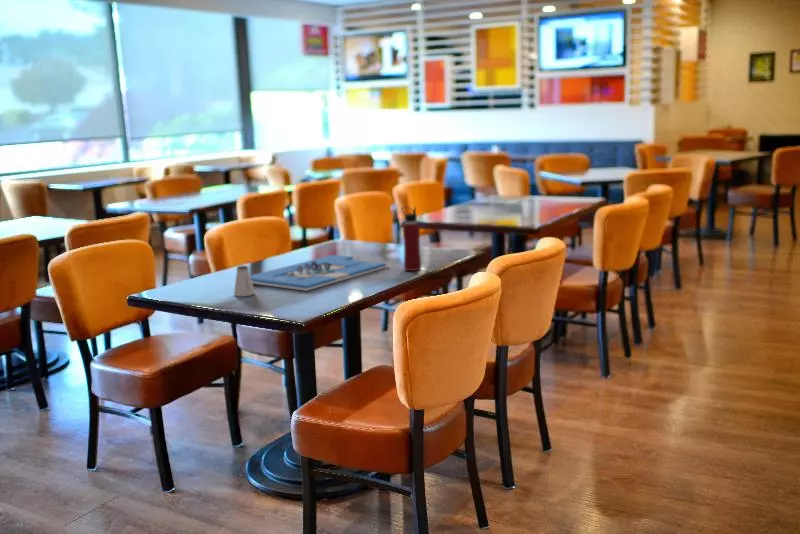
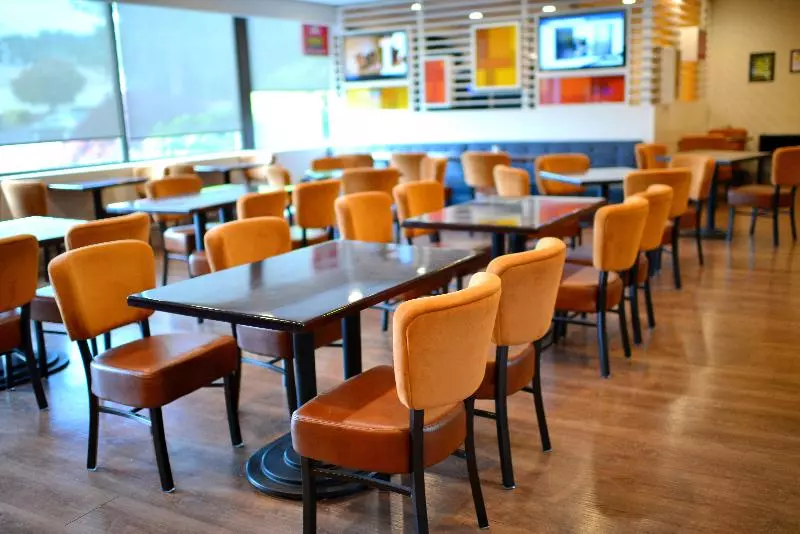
- water bottle (411, 238)
- saltshaker (243, 280)
- board game (321, 267)
